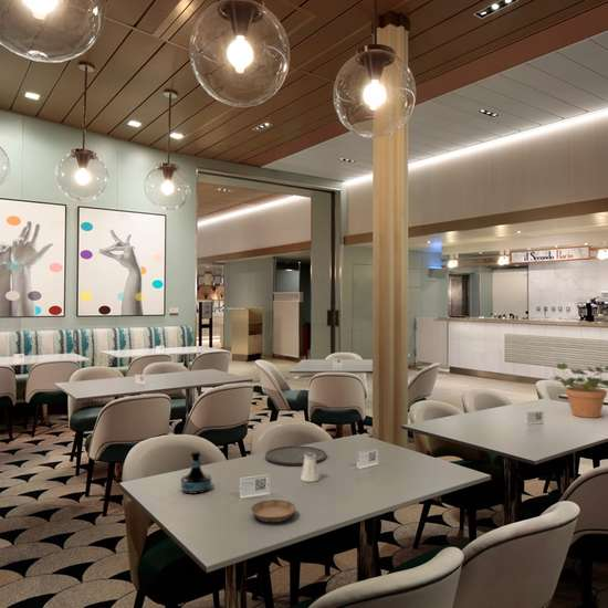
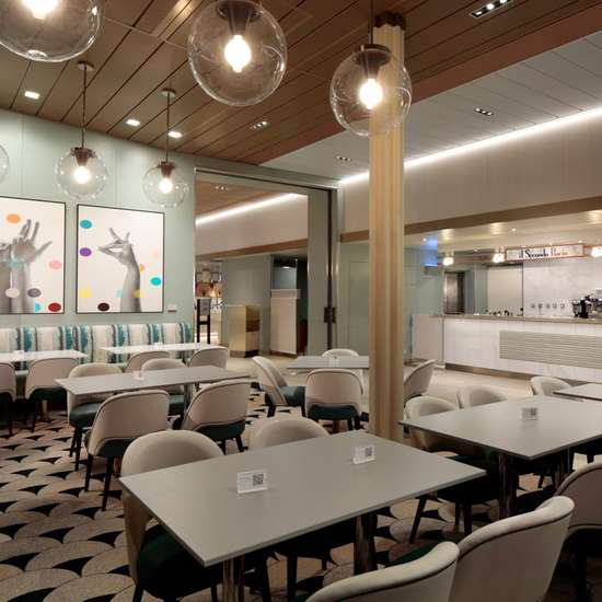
- plate (295, 454)
- potted plant (580, 389)
- saltshaker (310, 465)
- tequila bottle (196, 470)
- saucer (273, 512)
